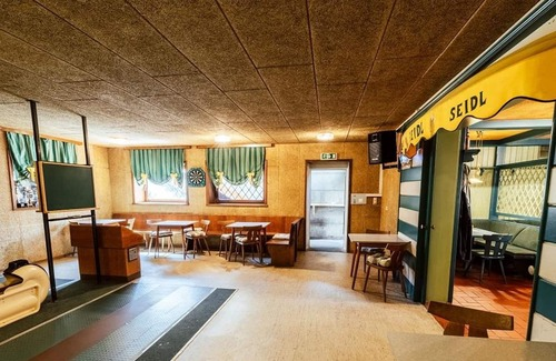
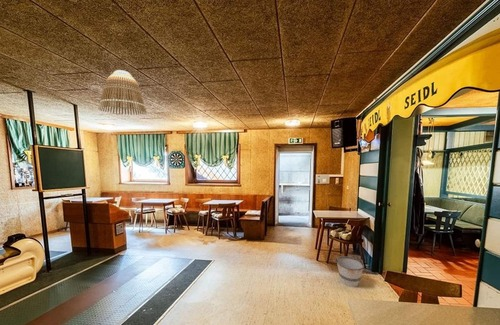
+ lamp shade (122, 91)
+ bucket (348, 269)
